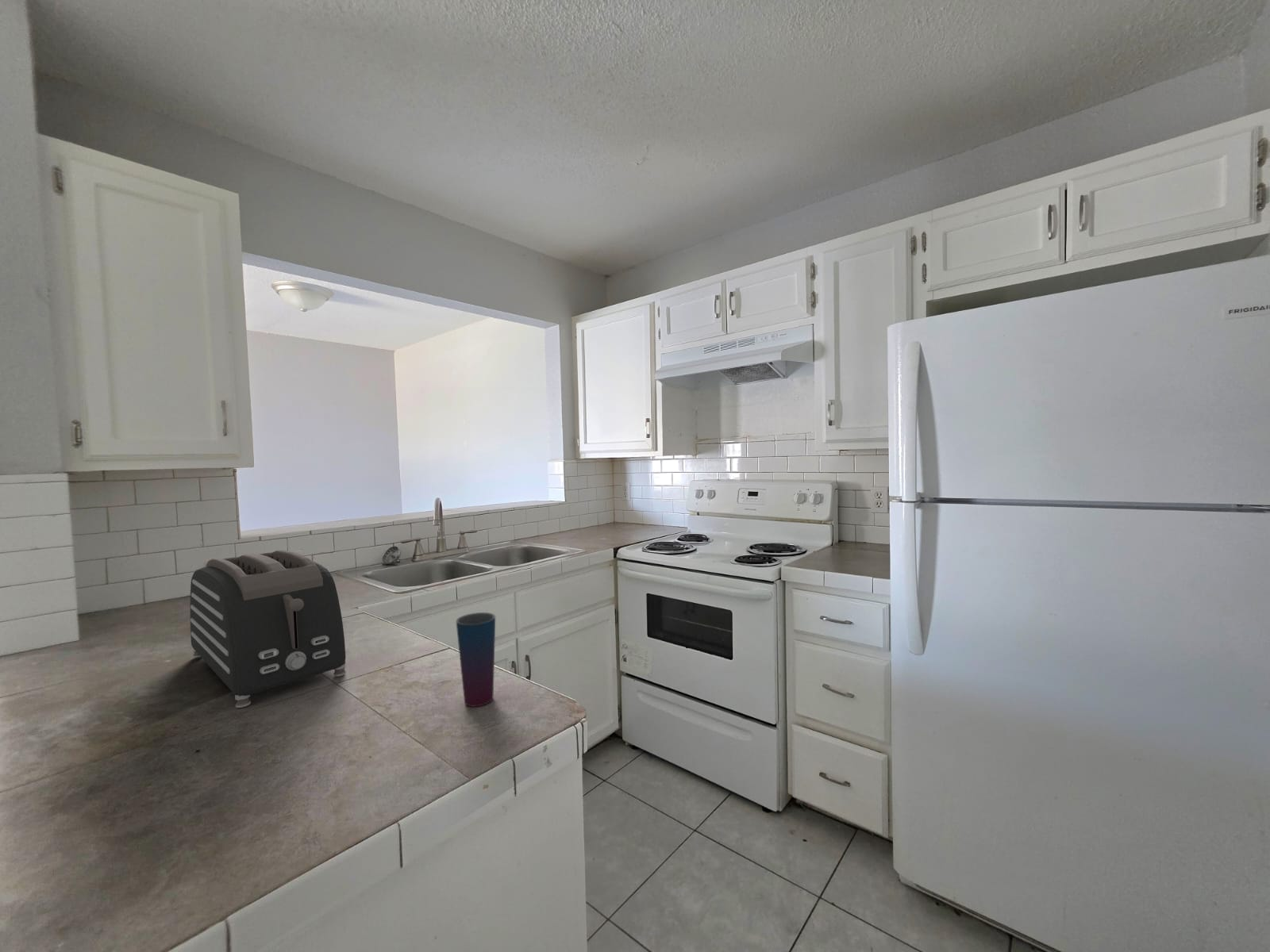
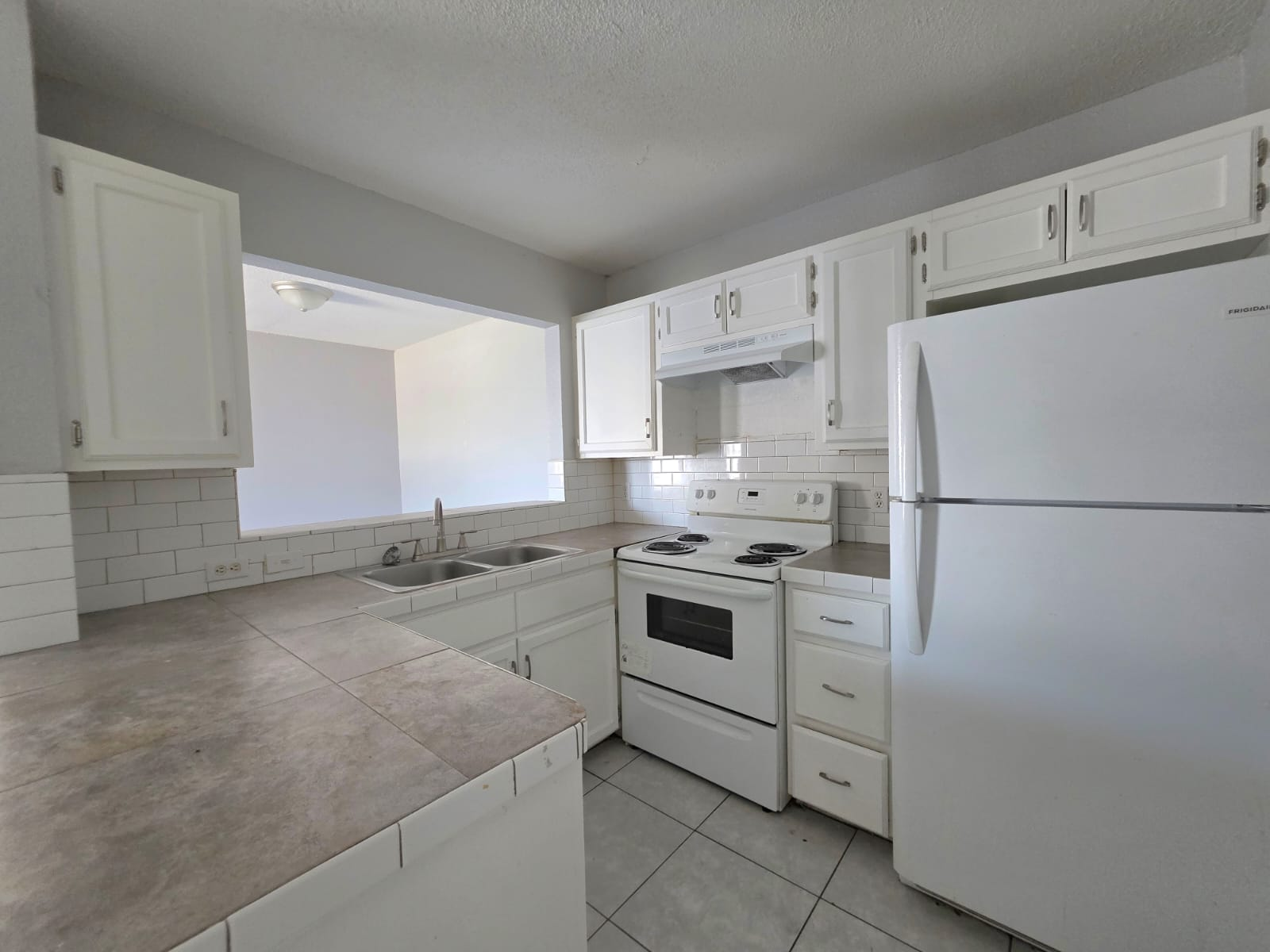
- toaster (264, 612)
- cup (477, 658)
